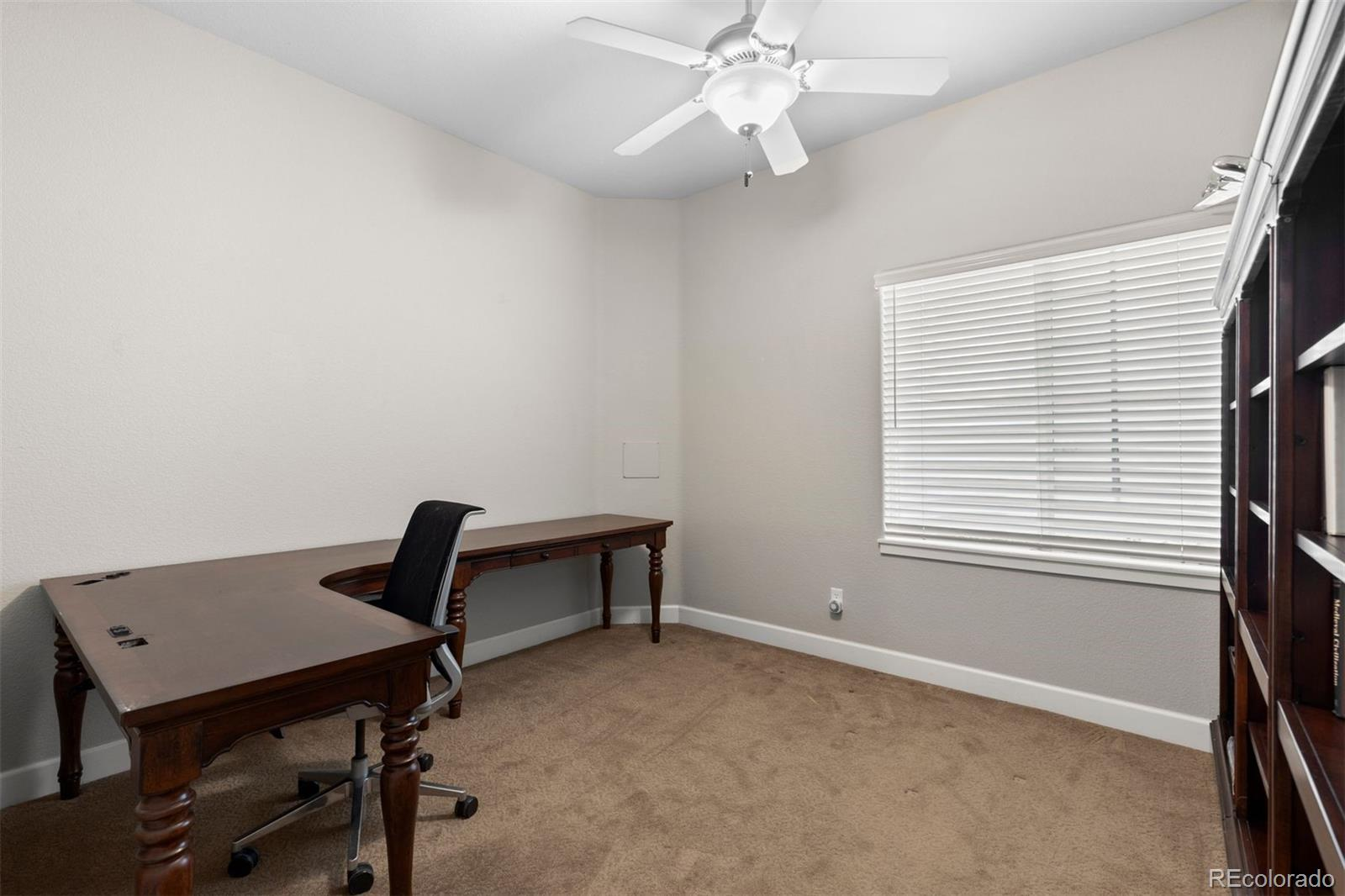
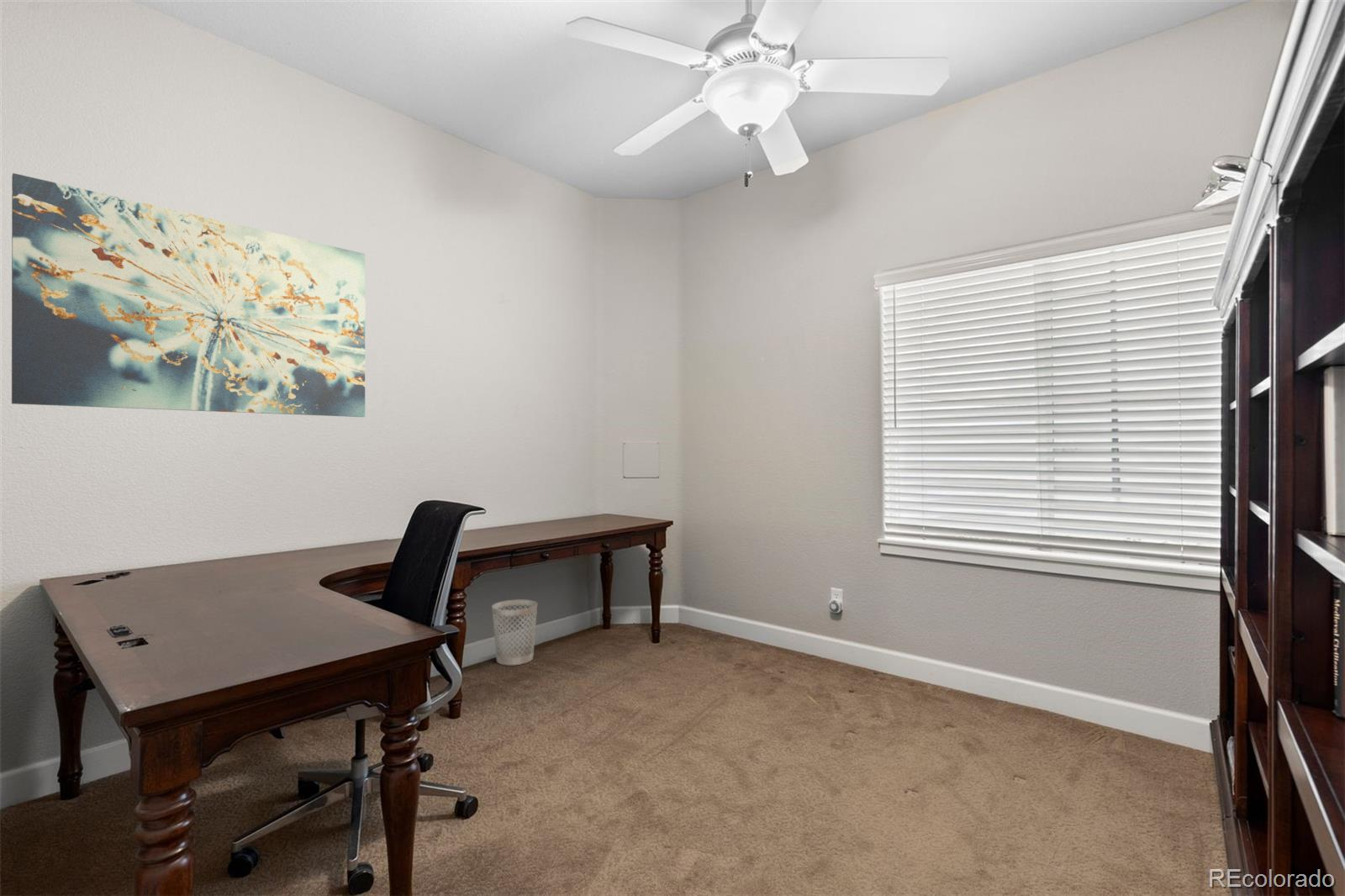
+ wall art (218, 316)
+ wastebasket (515, 632)
